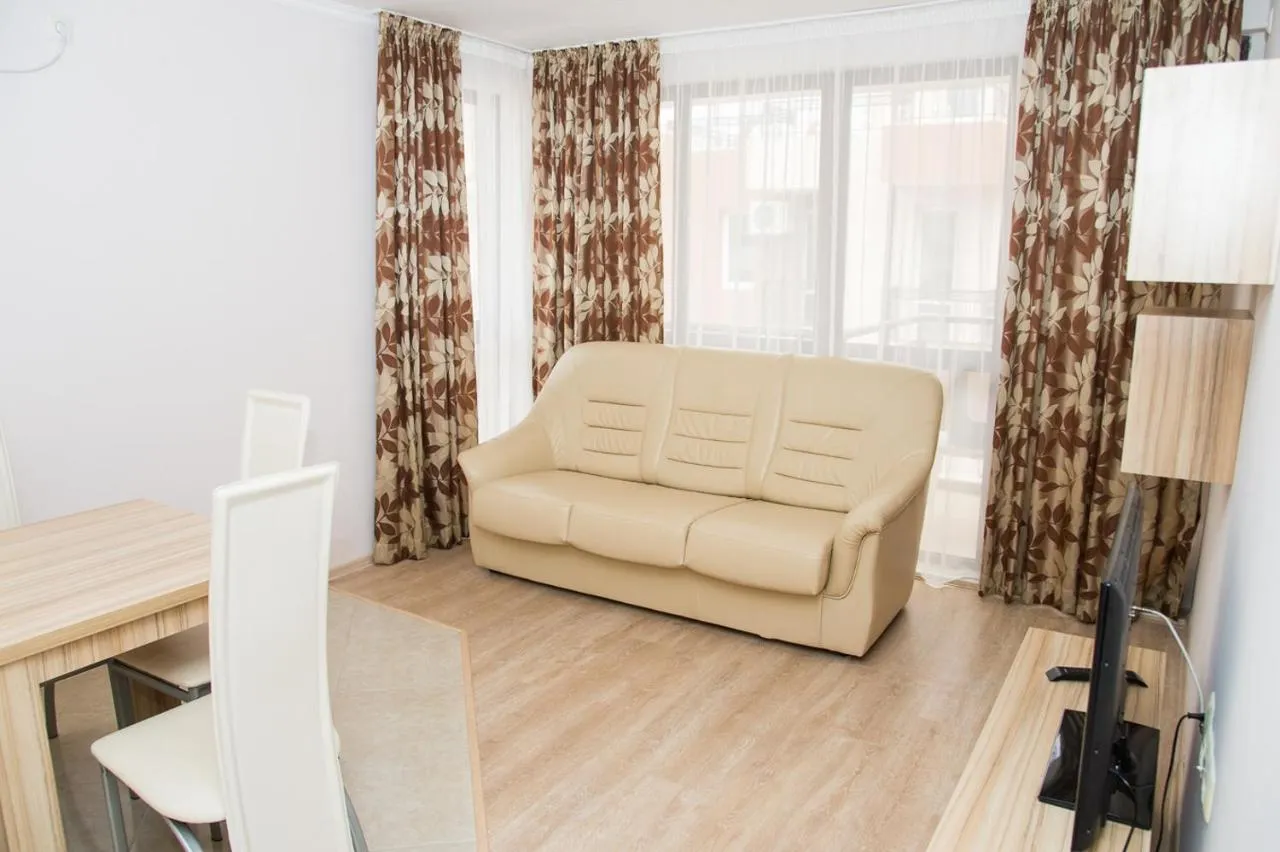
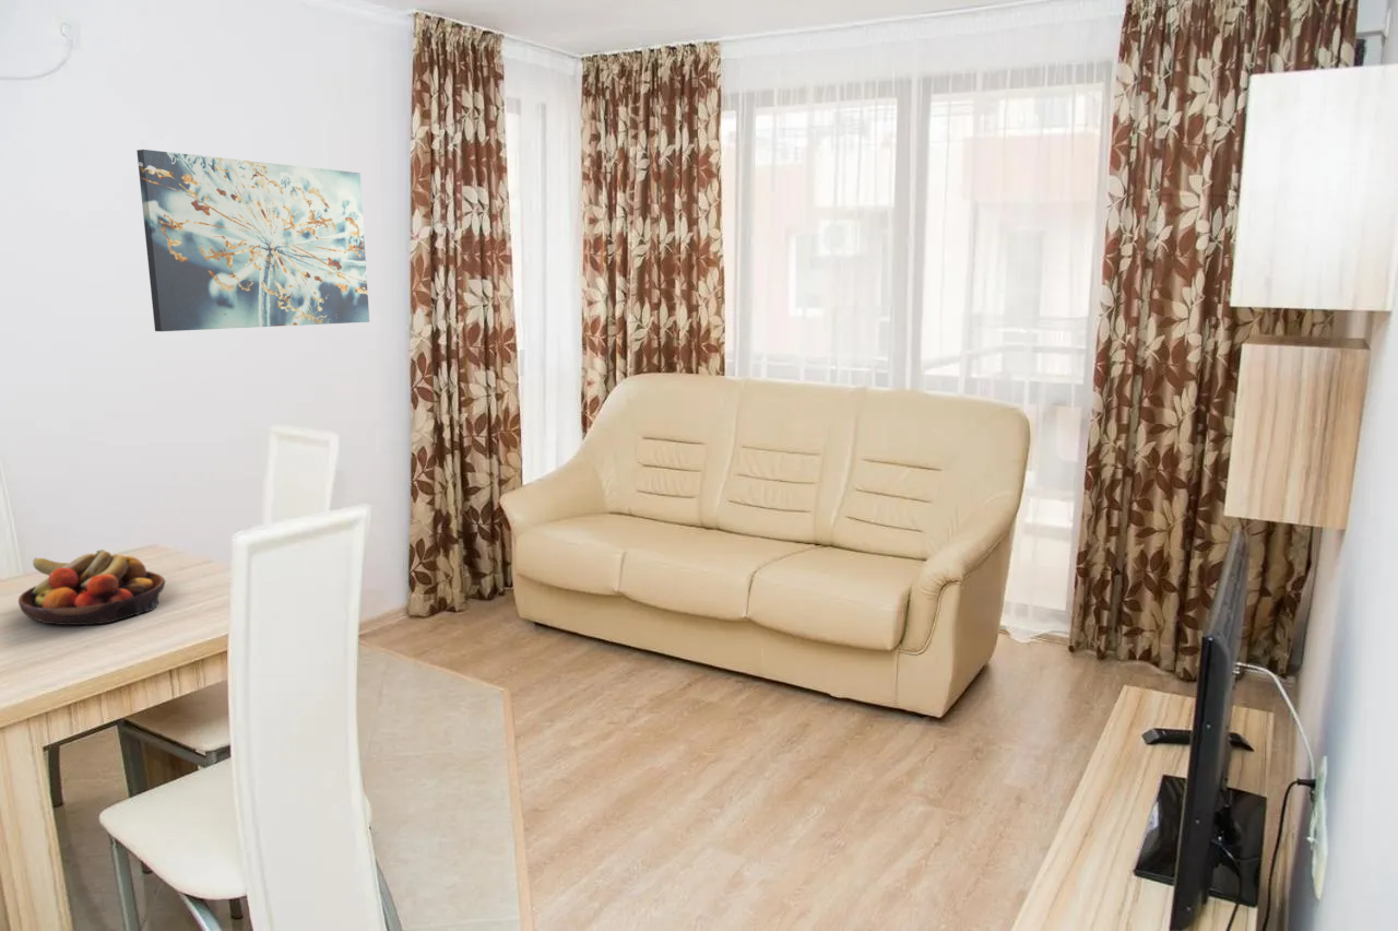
+ fruit bowl (91, 582)
+ wall art (265, 245)
